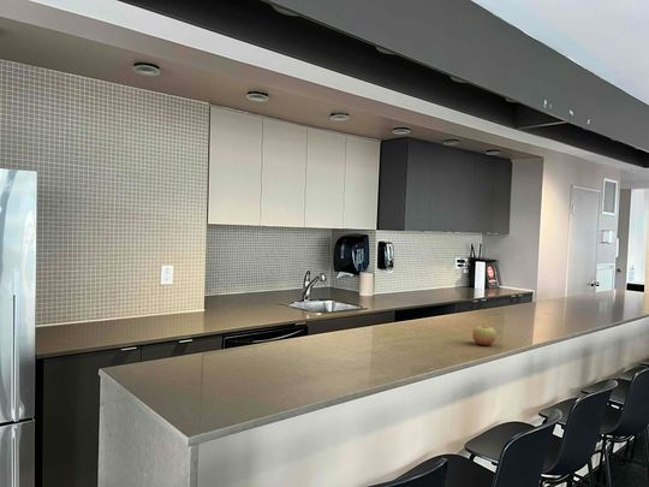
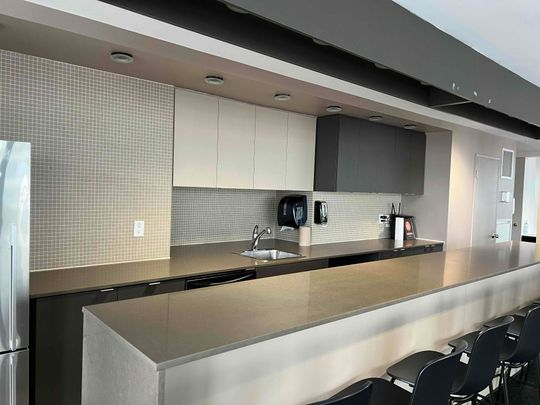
- apple (483, 334)
